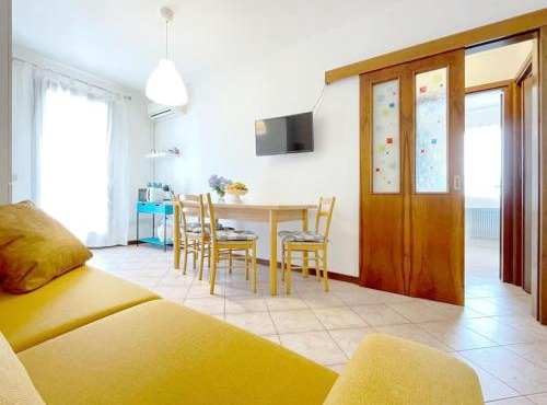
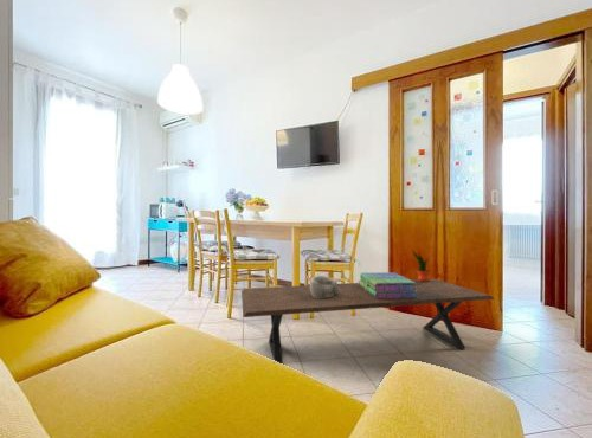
+ potted plant (422, 265)
+ coffee table (361, 308)
+ stack of books (385, 283)
+ decorative bowl (322, 285)
